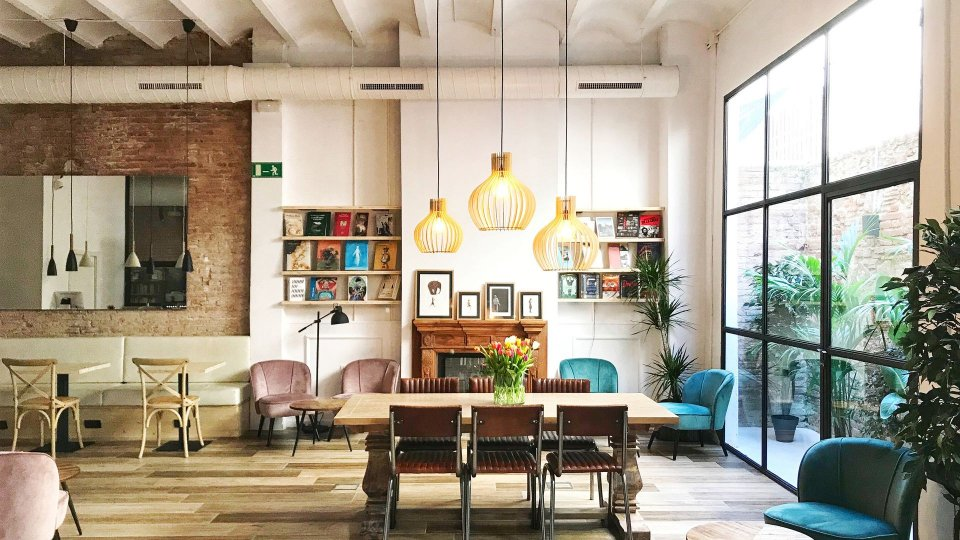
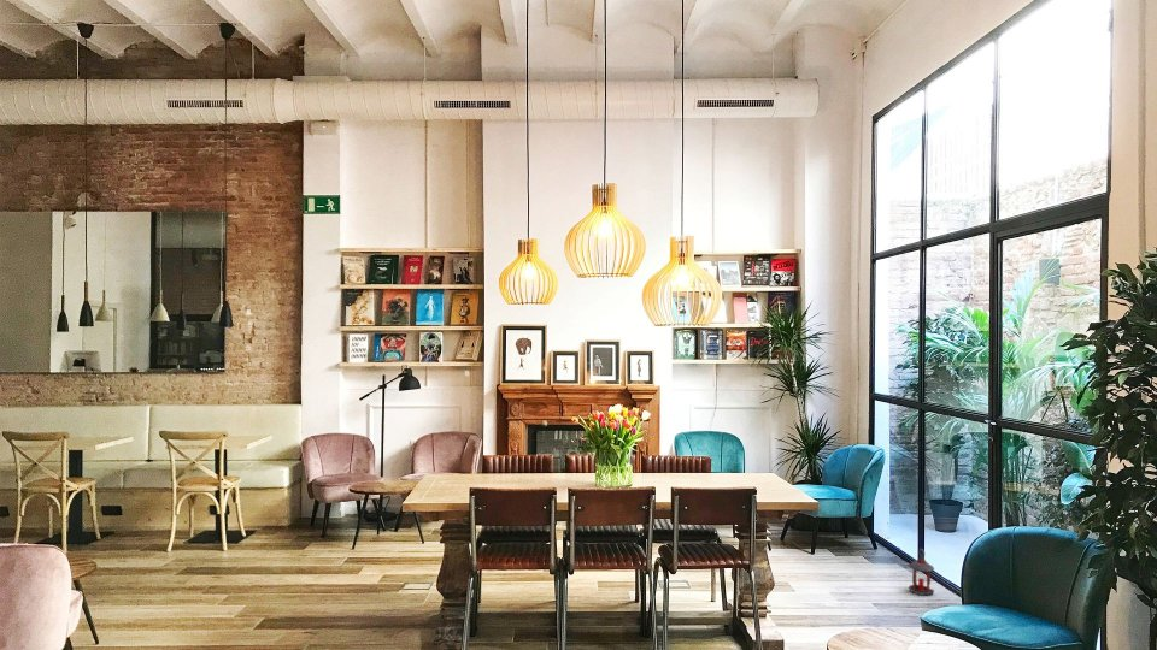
+ lantern (921, 571)
